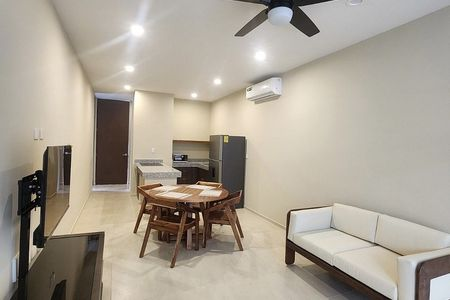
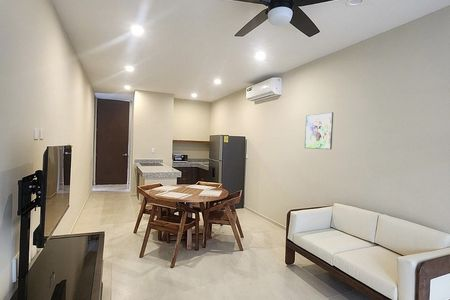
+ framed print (318, 131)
